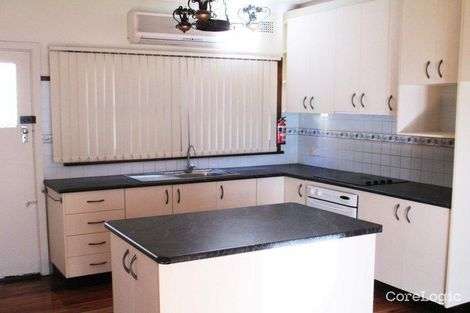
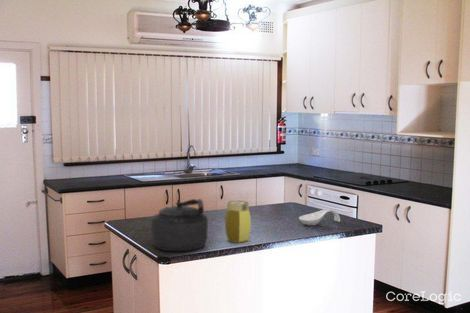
+ kettle (180, 223)
+ spoon rest (319, 216)
+ jar (237, 221)
